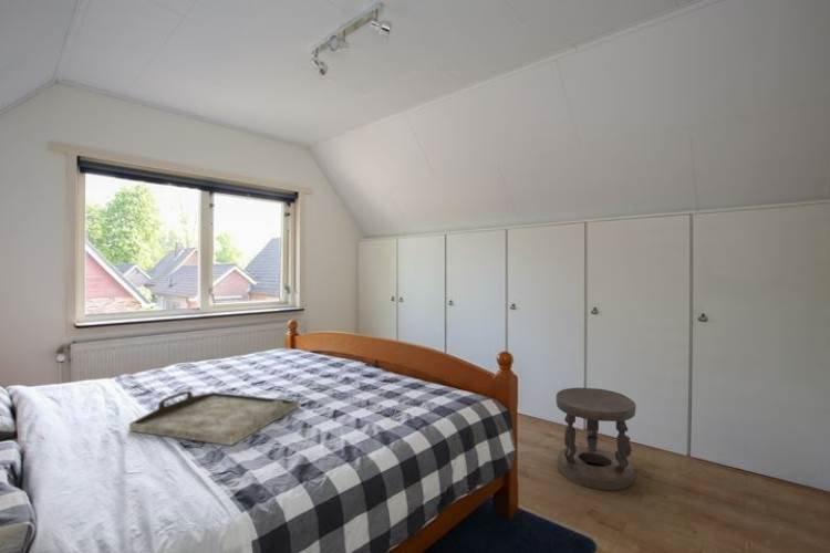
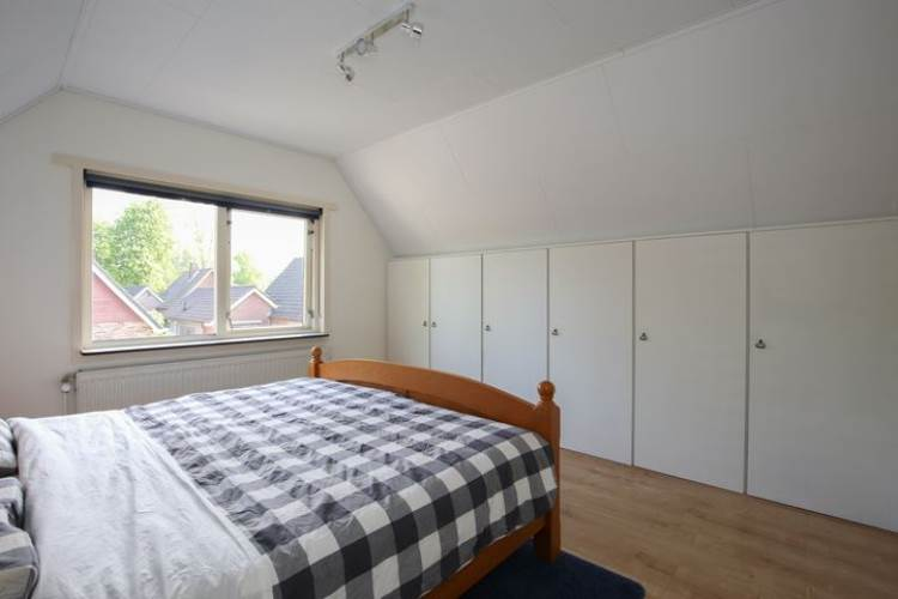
- stool (593, 435)
- serving tray (220, 408)
